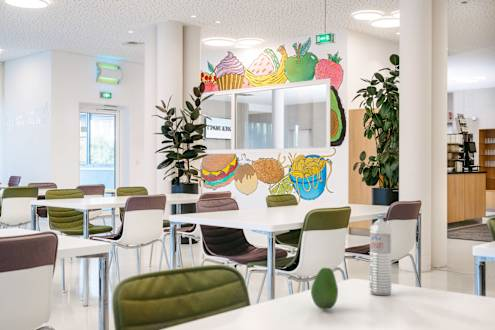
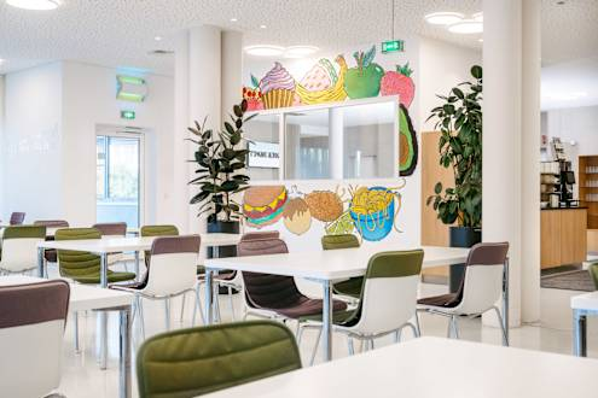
- fruit (324, 288)
- water bottle (380, 254)
